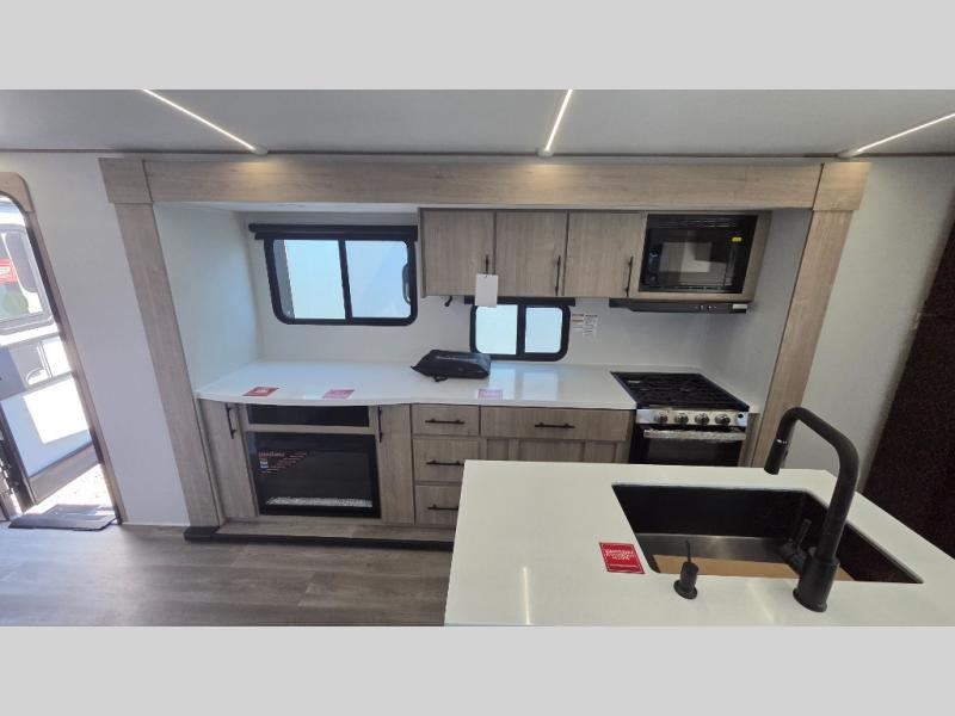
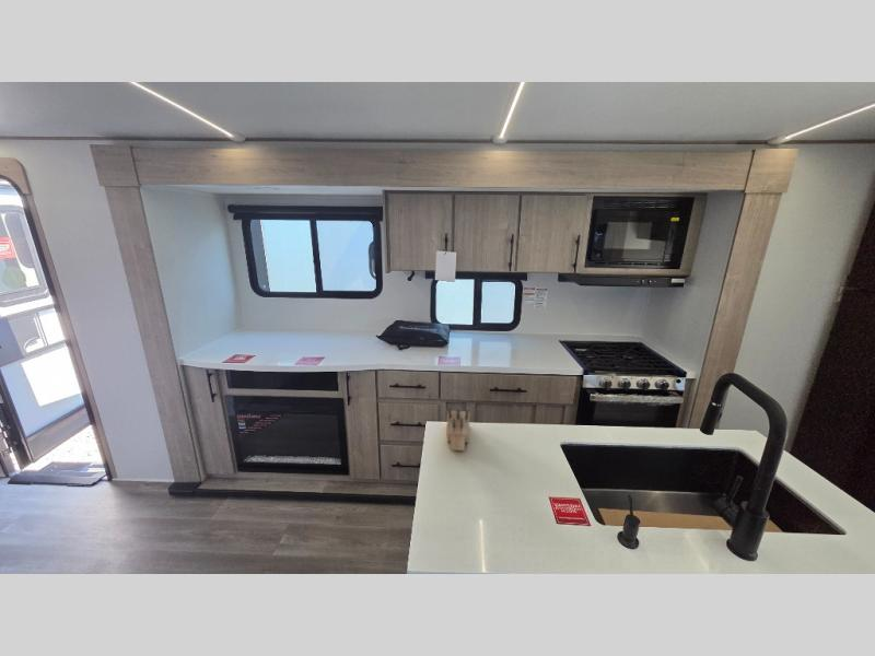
+ knife block (458, 419)
